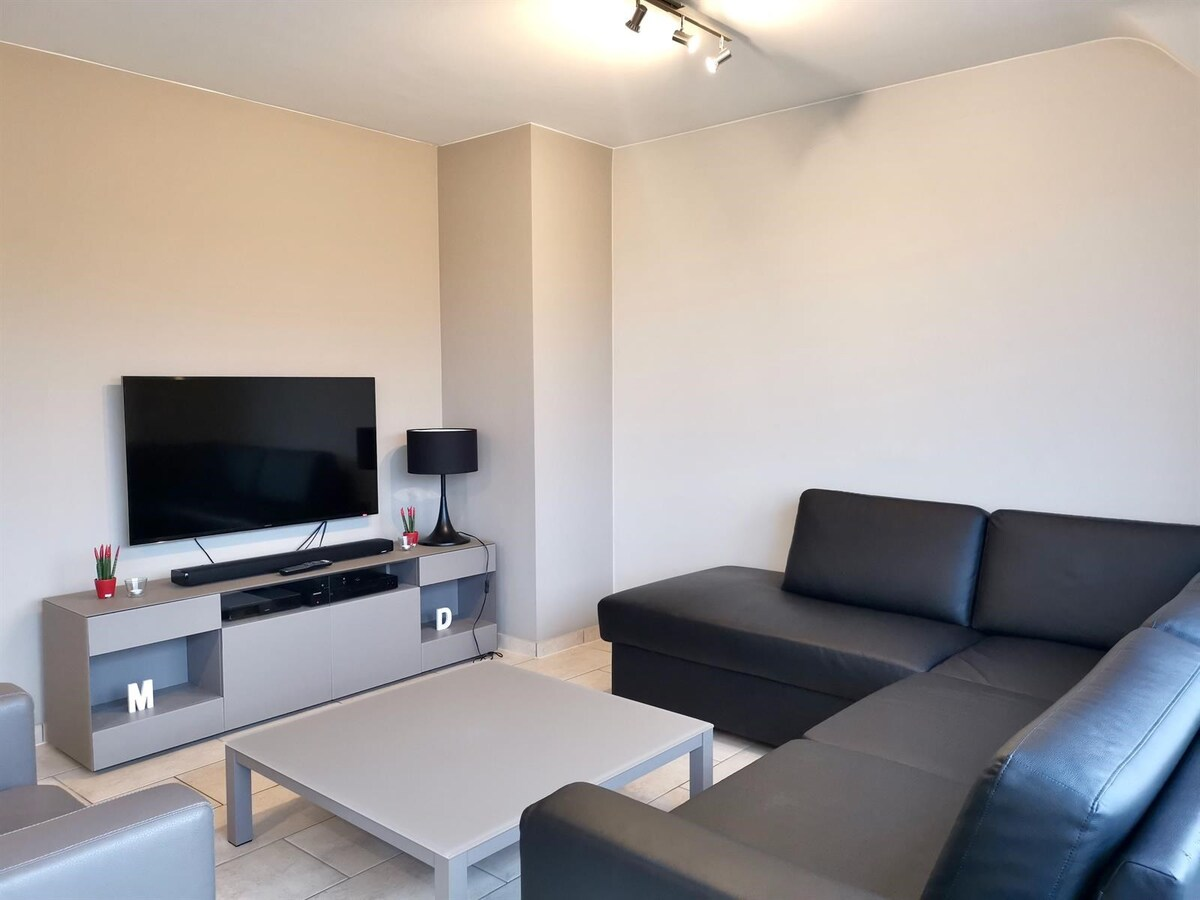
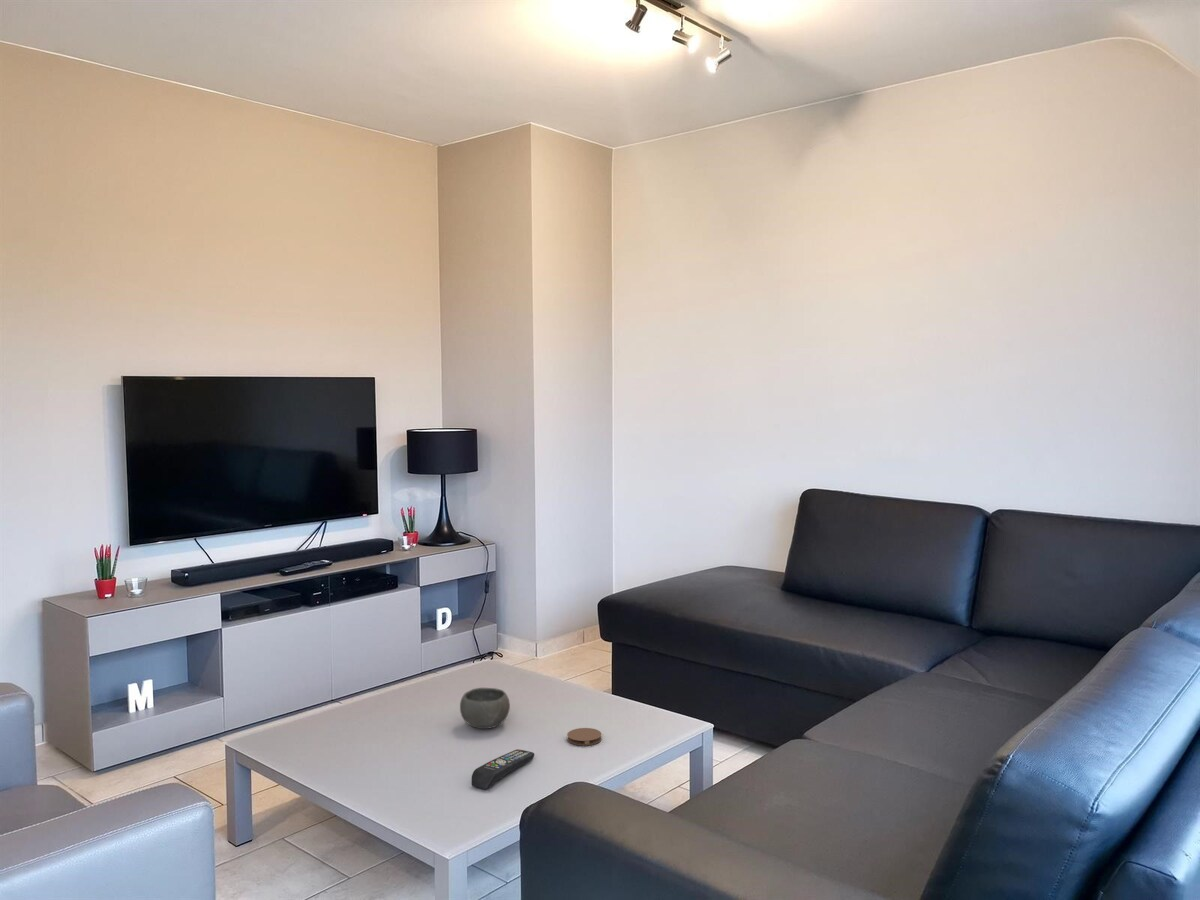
+ bowl (485, 709)
+ coaster (584, 736)
+ remote control (503, 765)
